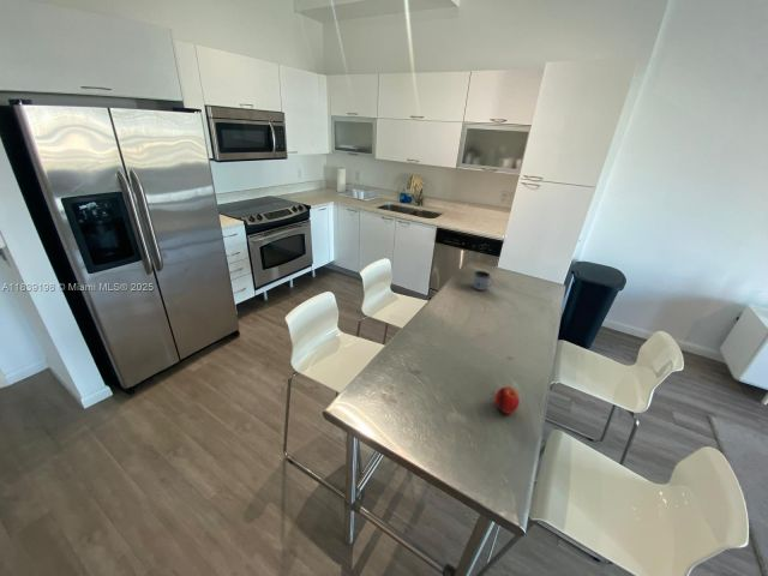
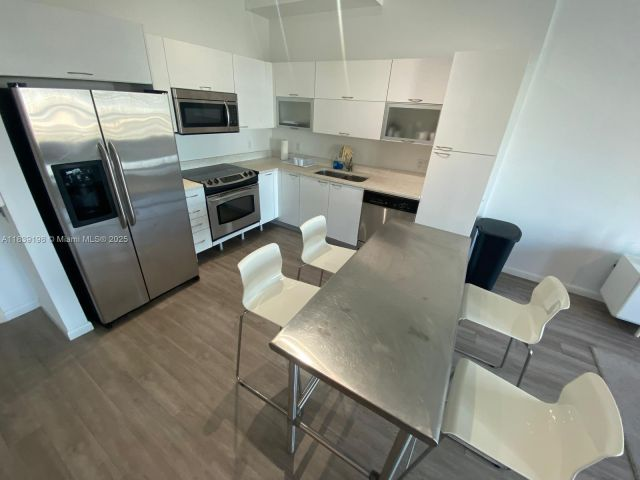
- mug (482, 281)
- fruit (506, 398)
